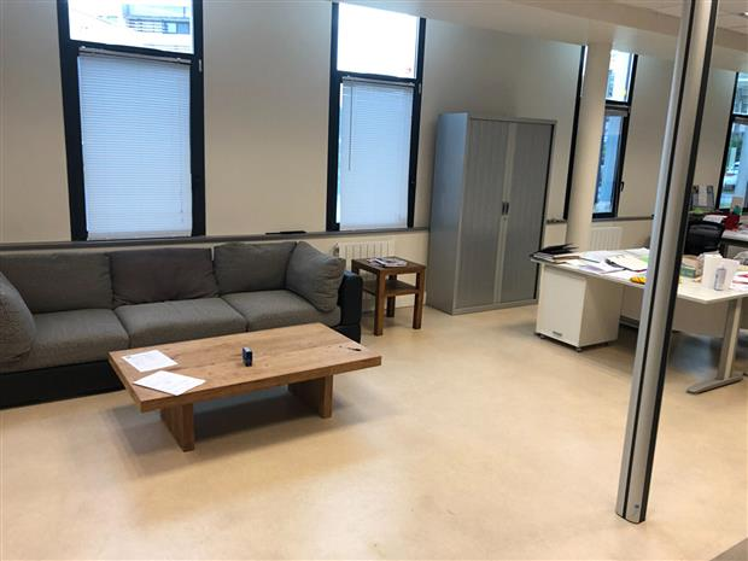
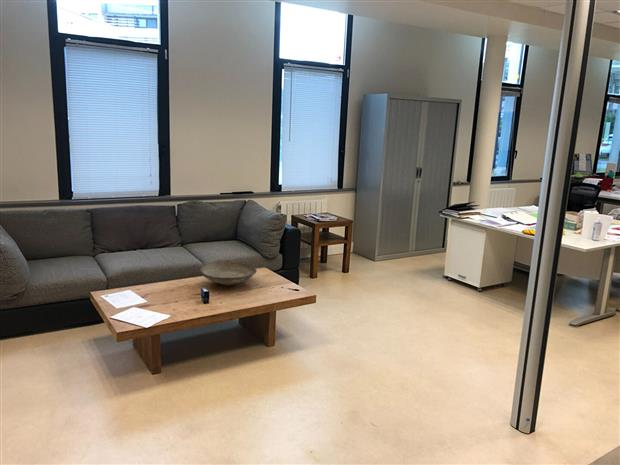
+ decorative bowl (228, 276)
